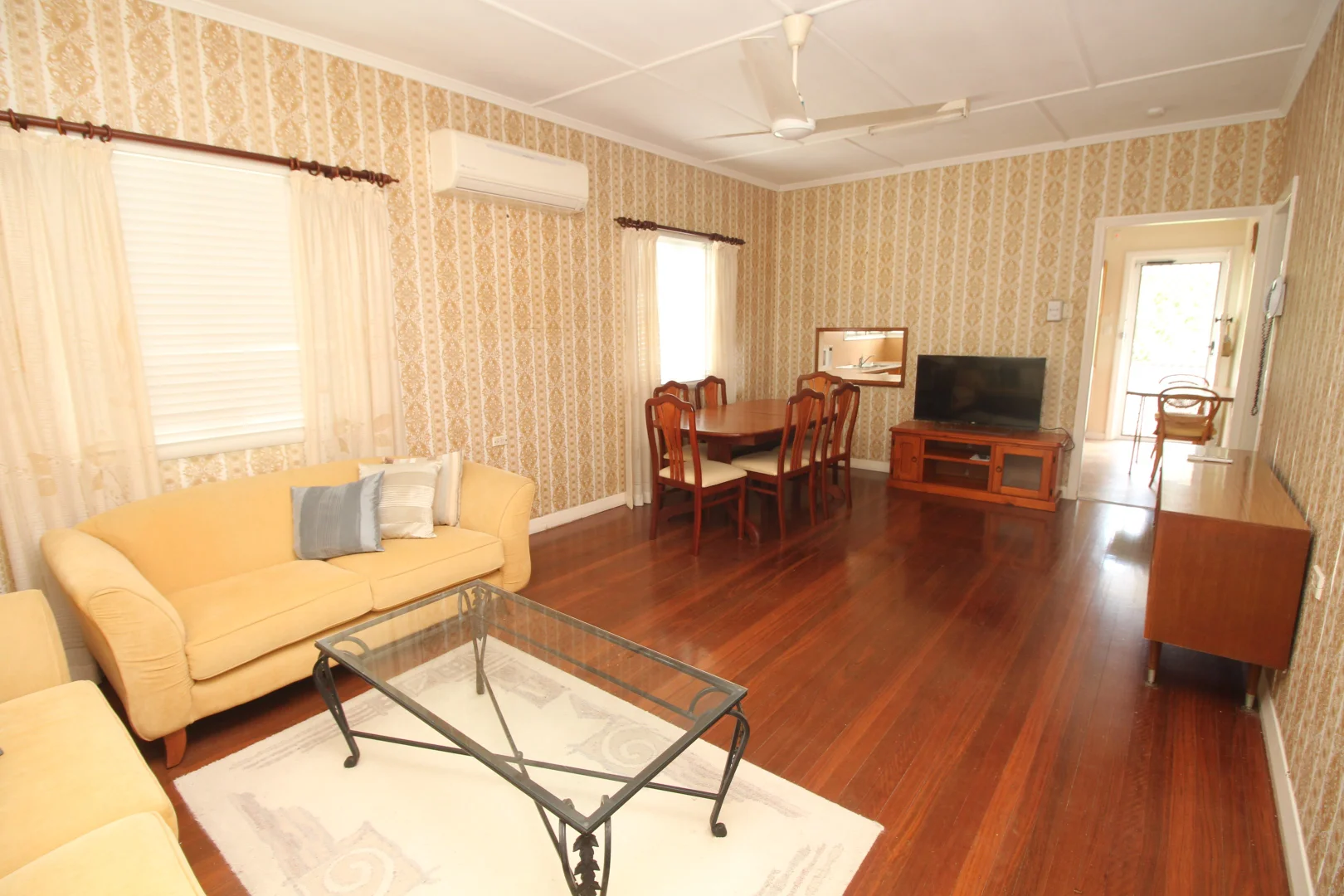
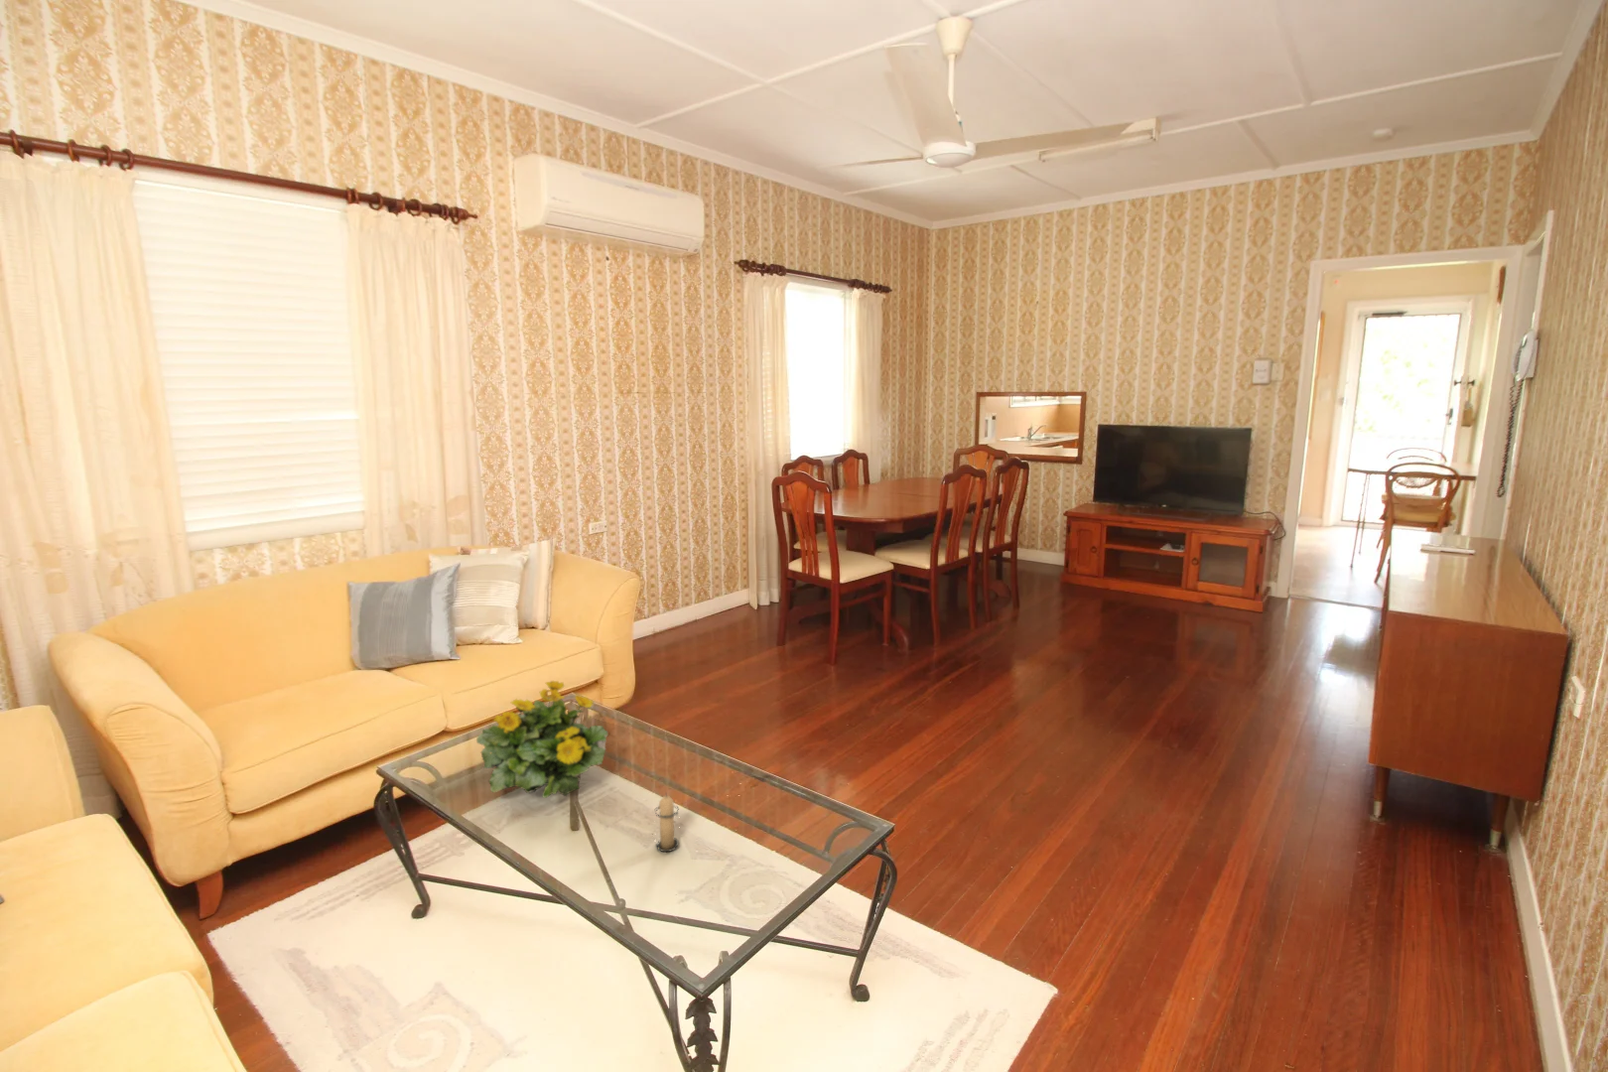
+ flowering plant (540, 737)
+ candle (666, 820)
